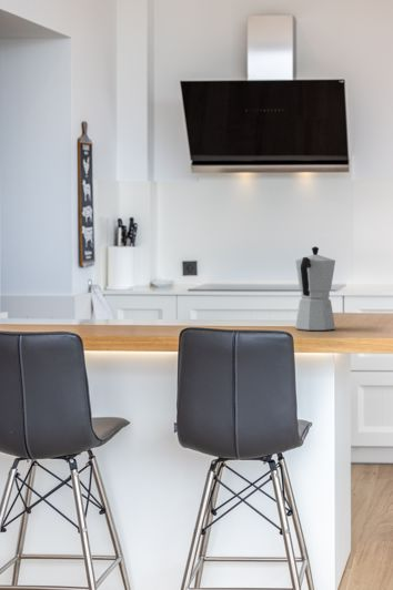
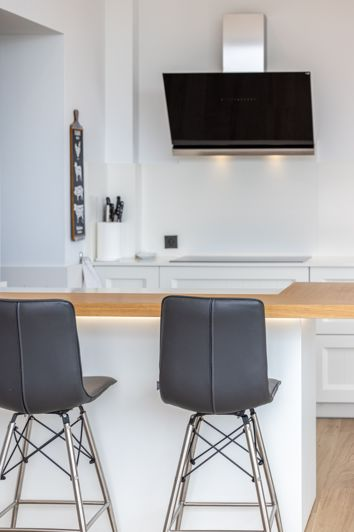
- moka pot (313, 287)
